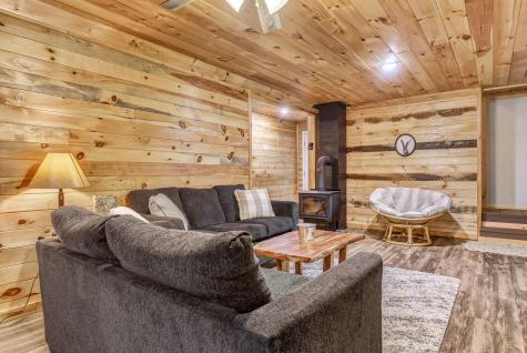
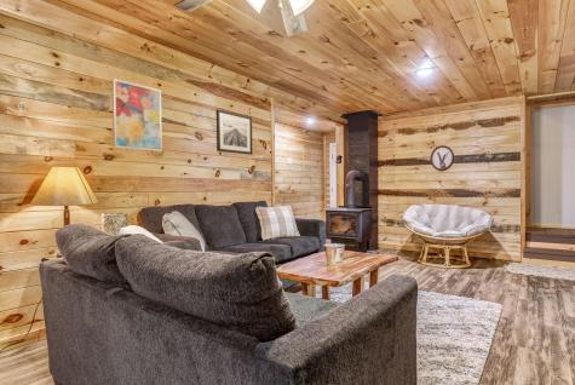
+ wall art (138, 116)
+ wall art (235, 133)
